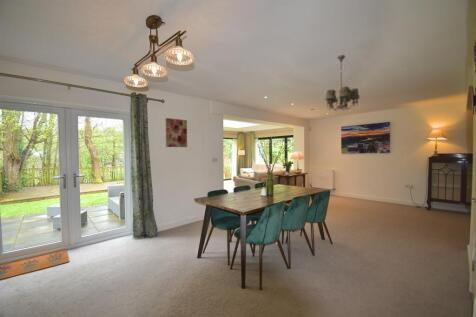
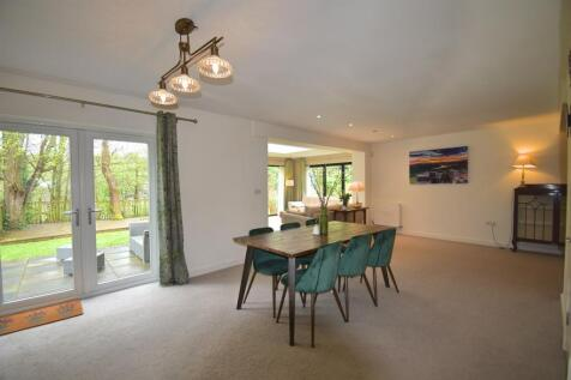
- chandelier (340, 82)
- wall art (176, 133)
